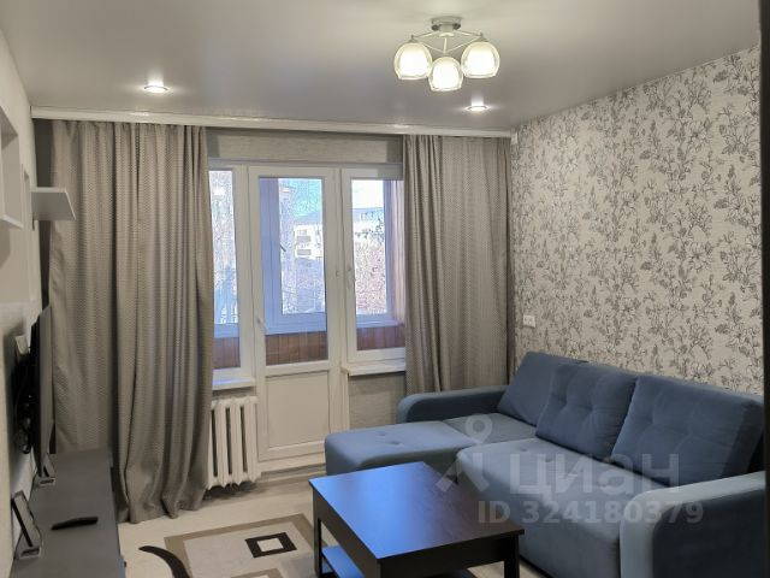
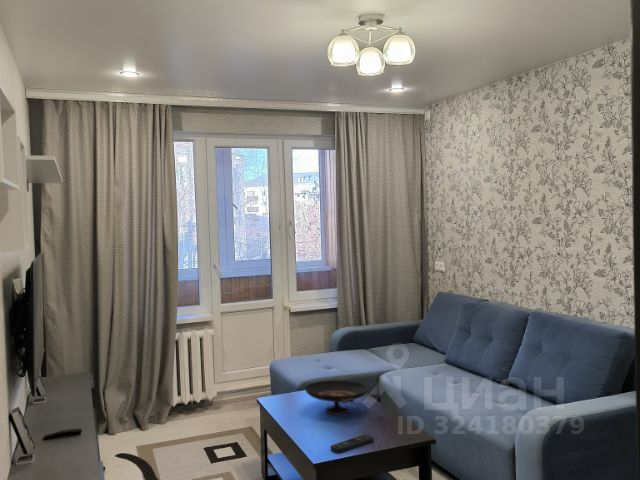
+ decorative bowl (336, 398)
+ remote control (352, 442)
